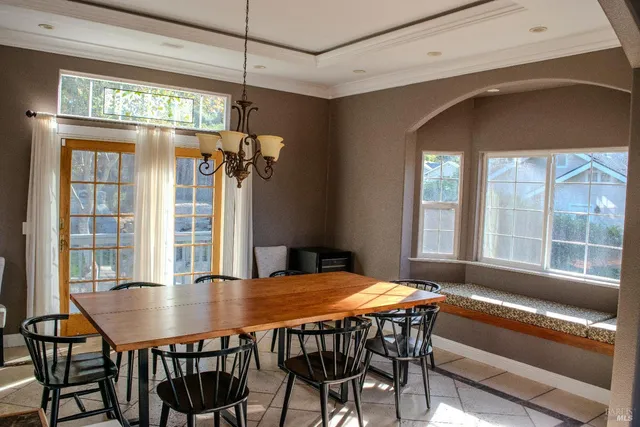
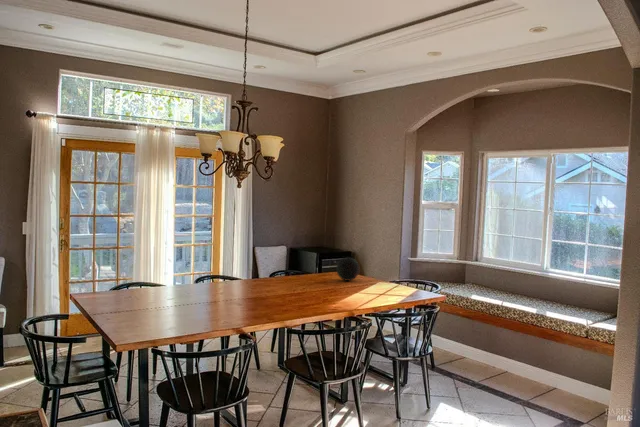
+ decorative orb (347, 269)
